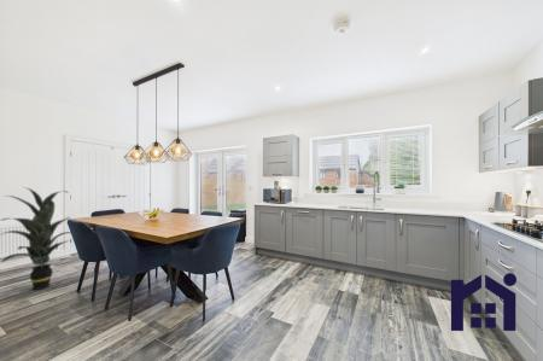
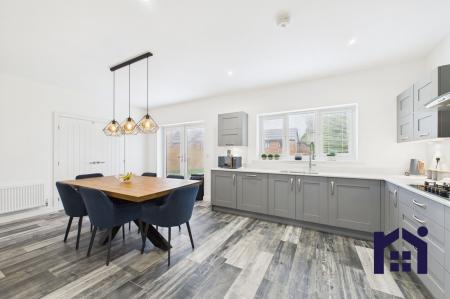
- indoor plant (35, 237)
